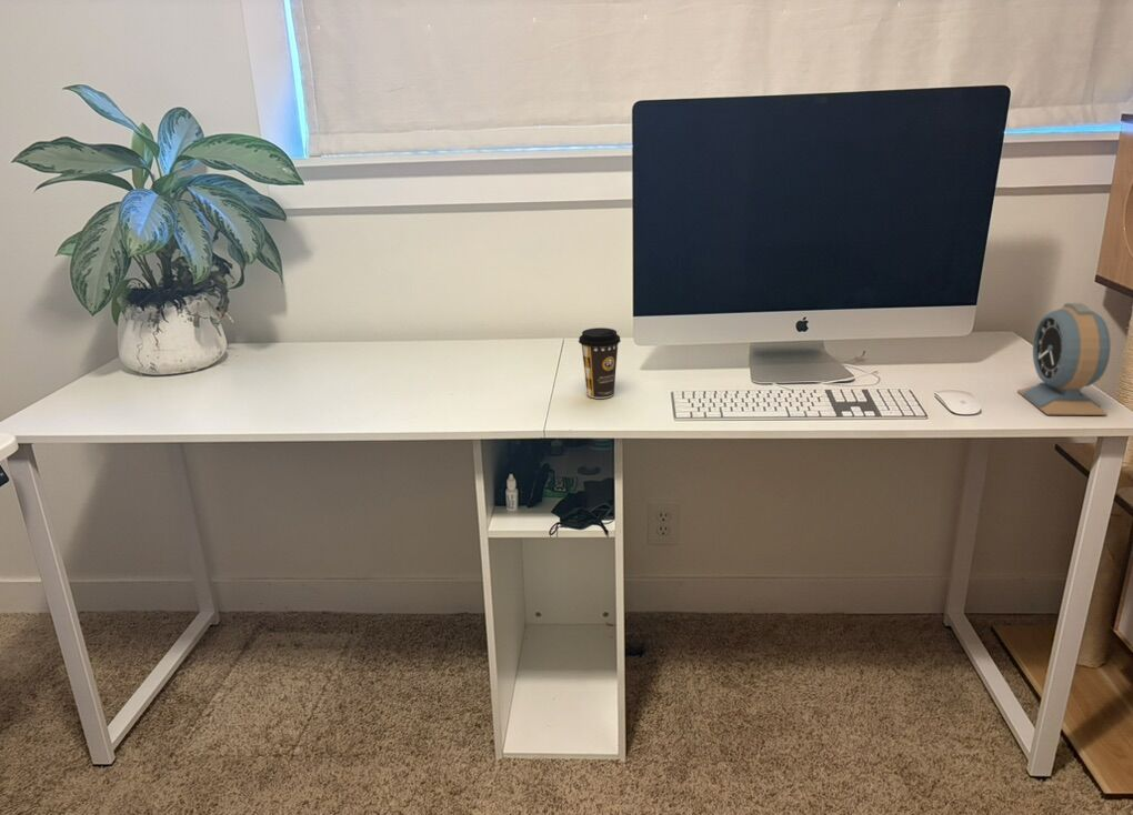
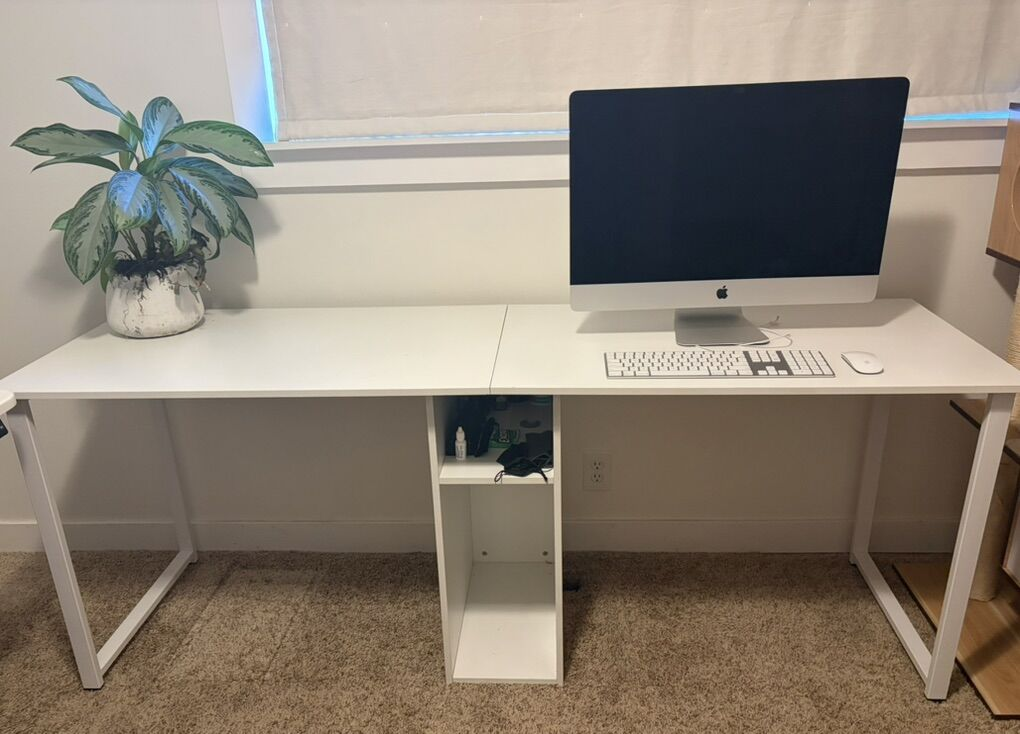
- coffee cup (600, 363)
- alarm clock (1069, 354)
